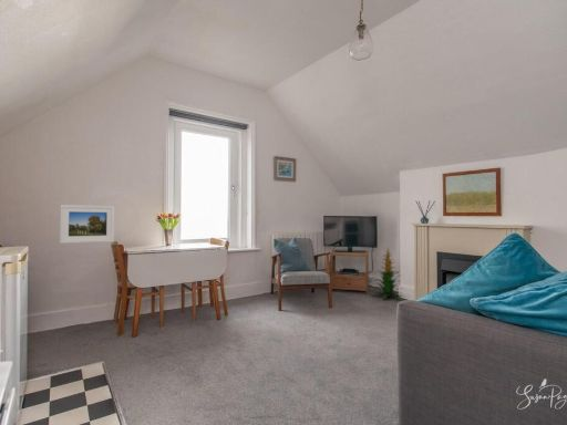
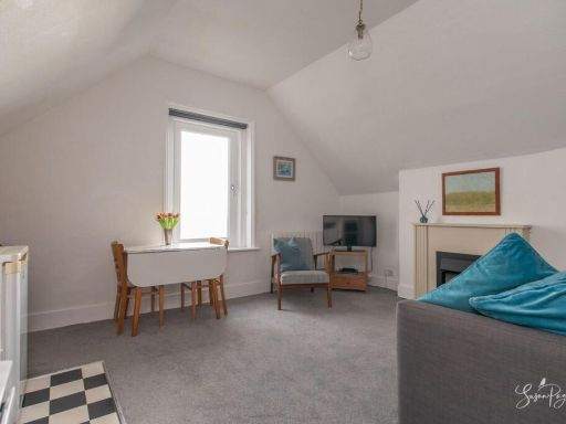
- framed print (87, 224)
- indoor plant (388, 271)
